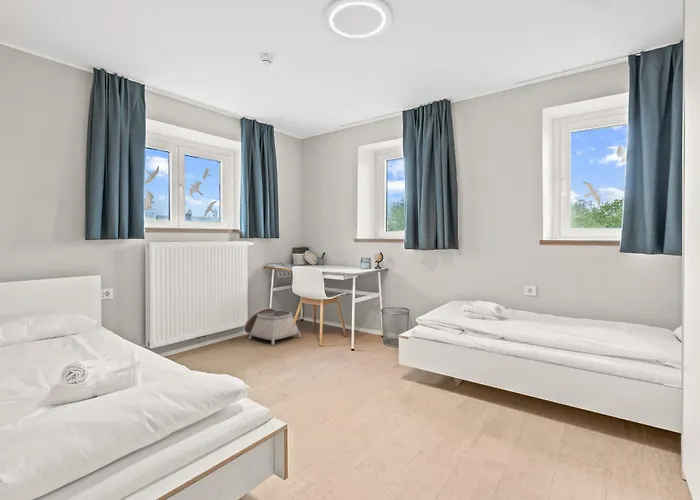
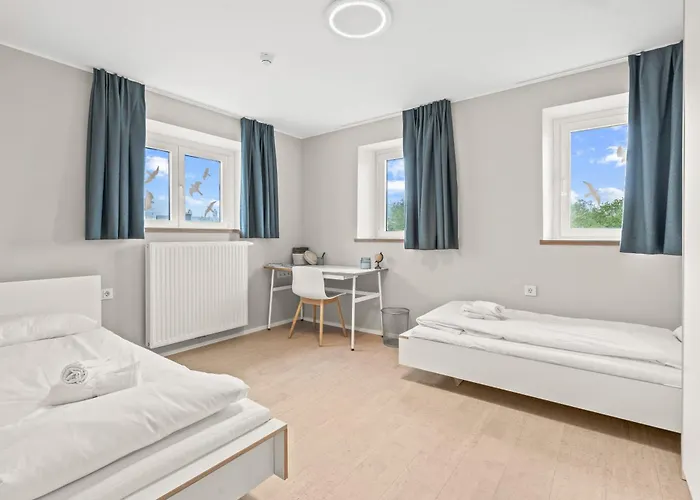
- basket (269, 322)
